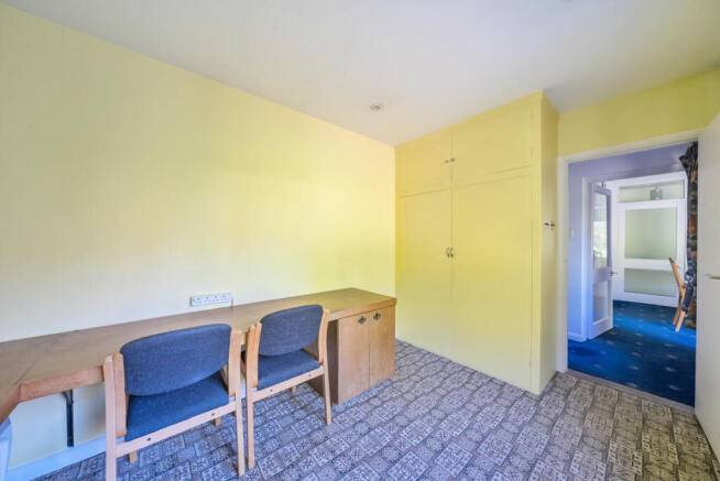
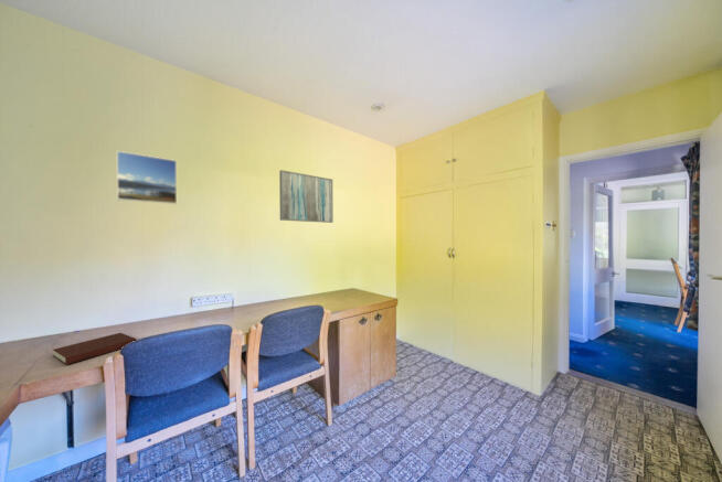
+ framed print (148, 179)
+ notebook (96, 346)
+ wall art (308, 197)
